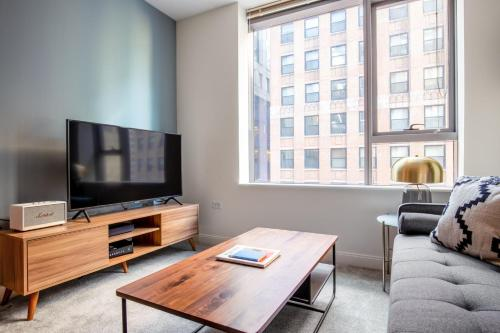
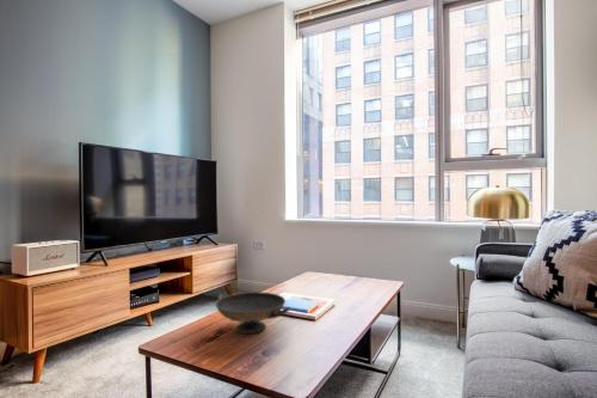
+ decorative bowl (251, 314)
